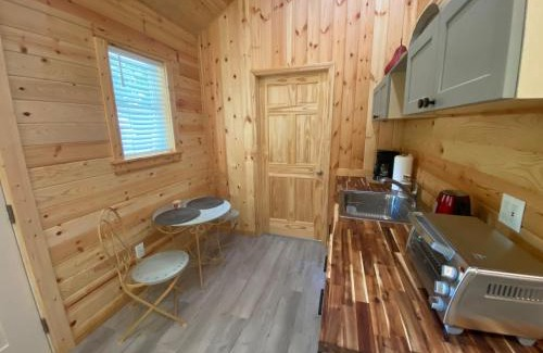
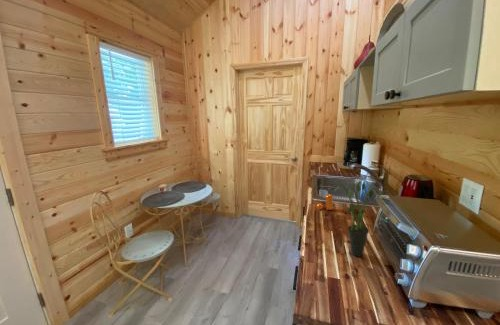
+ pepper shaker (326, 201)
+ potted plant (354, 217)
